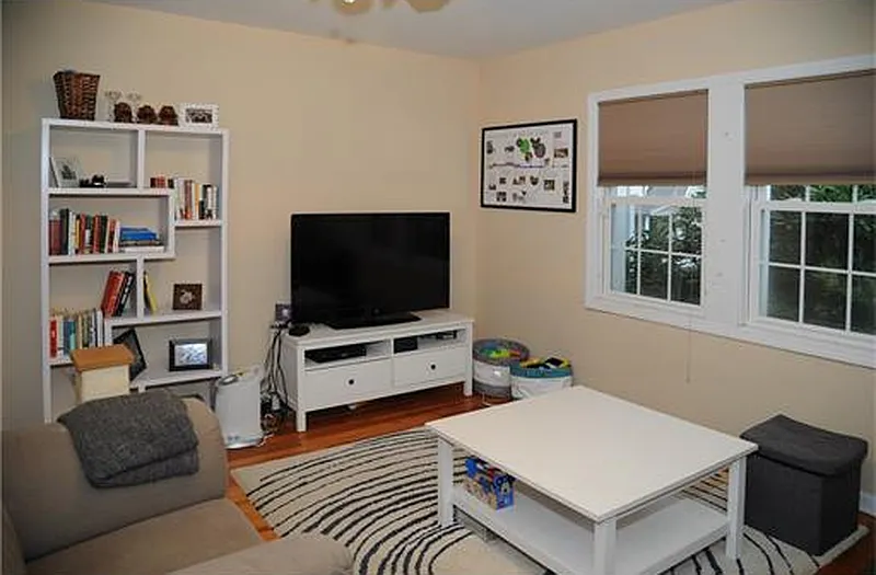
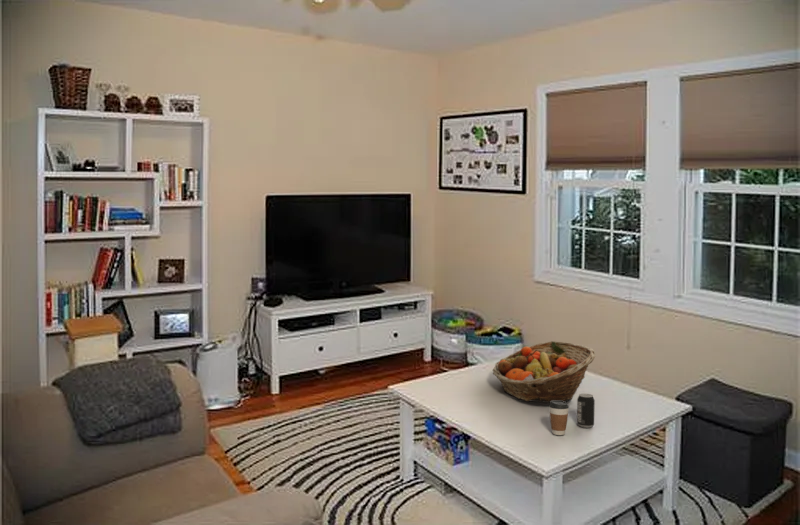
+ coffee cup (558, 417)
+ fruit basket (542, 370)
+ beverage can (585, 410)
